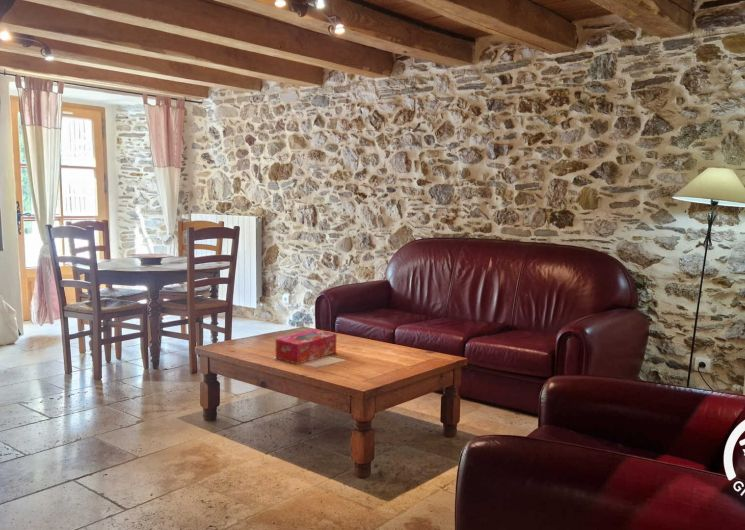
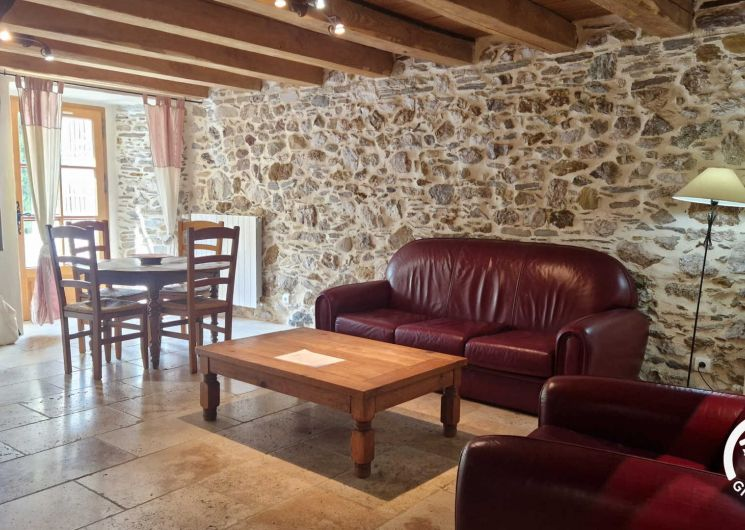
- tissue box (306, 345)
